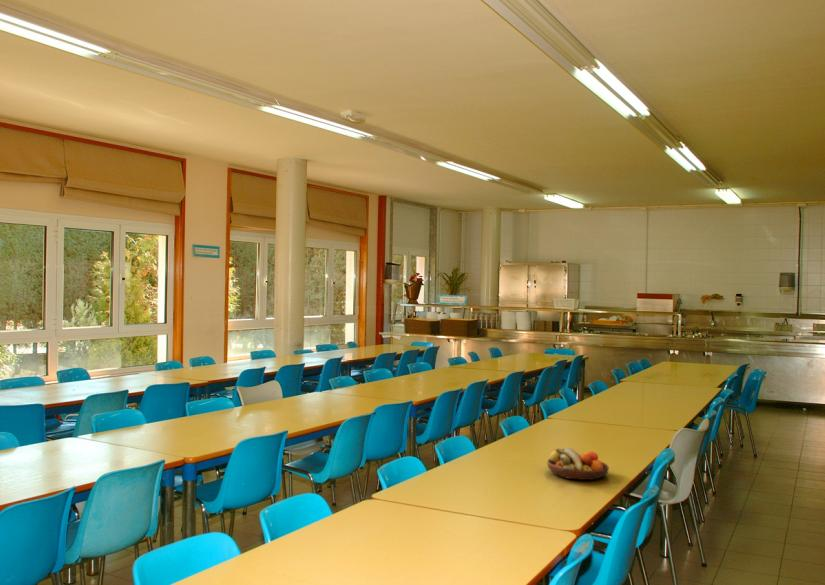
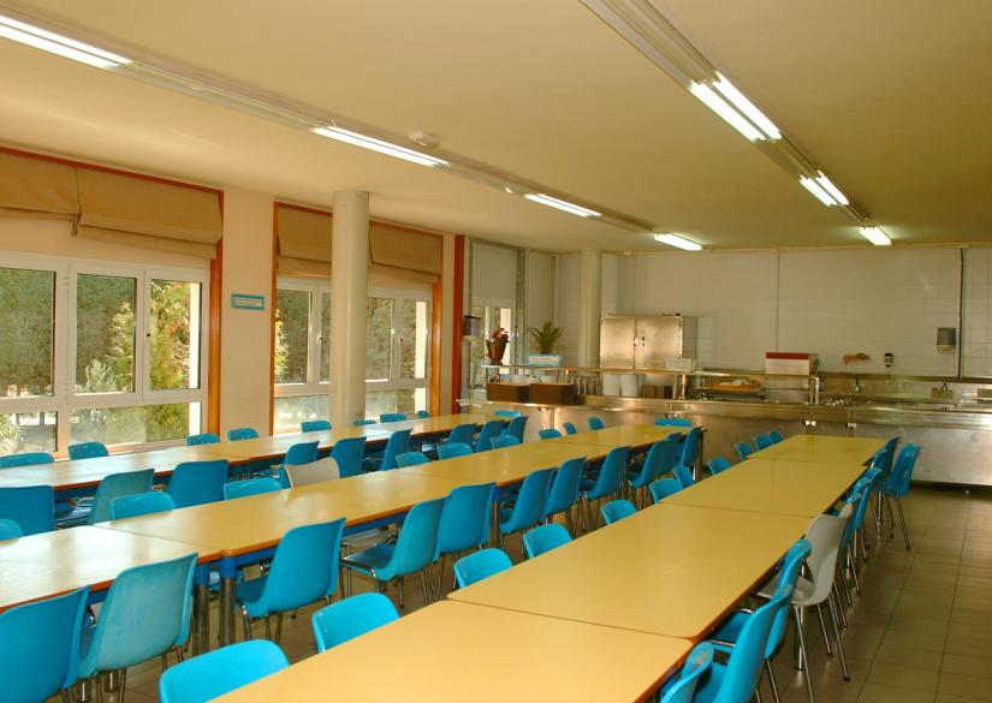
- fruit bowl (577, 461)
